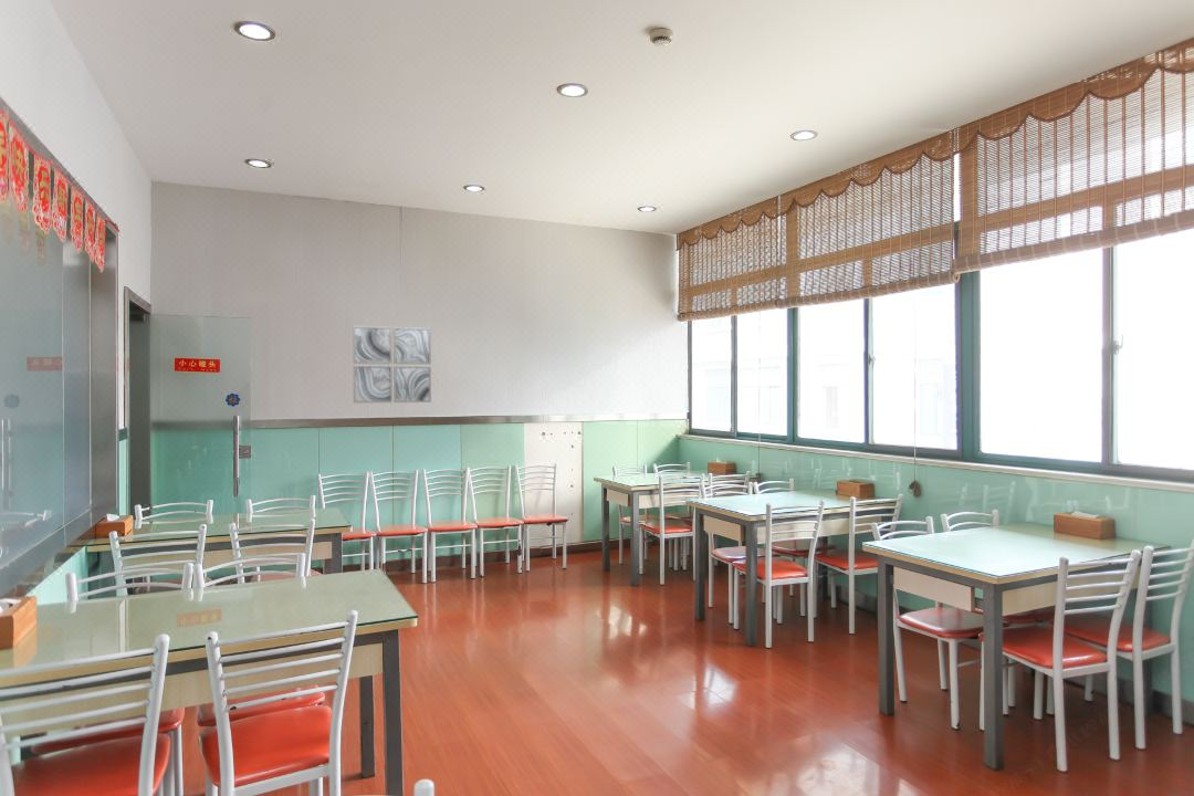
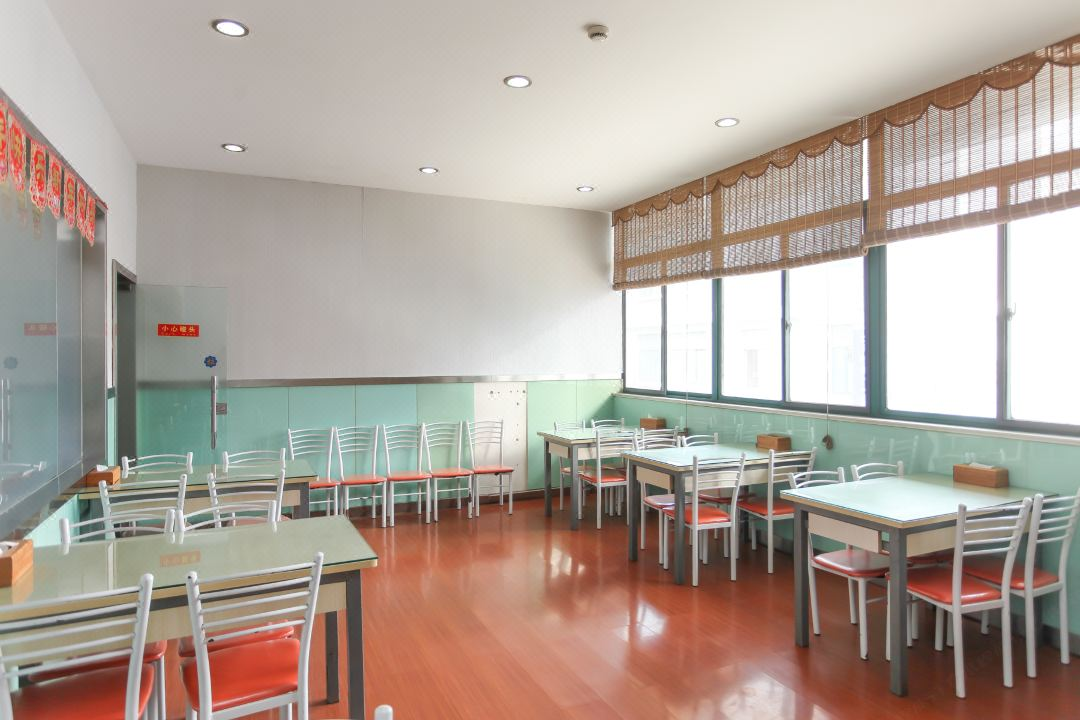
- wall art (391, 366)
